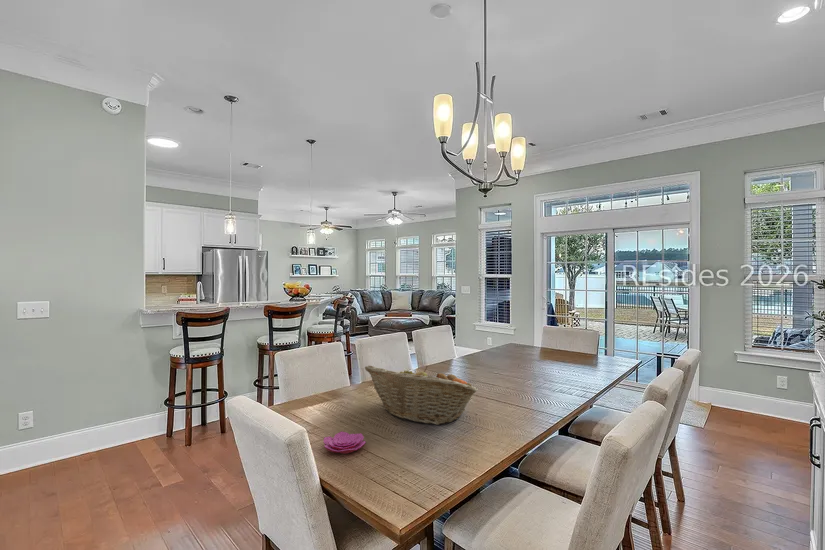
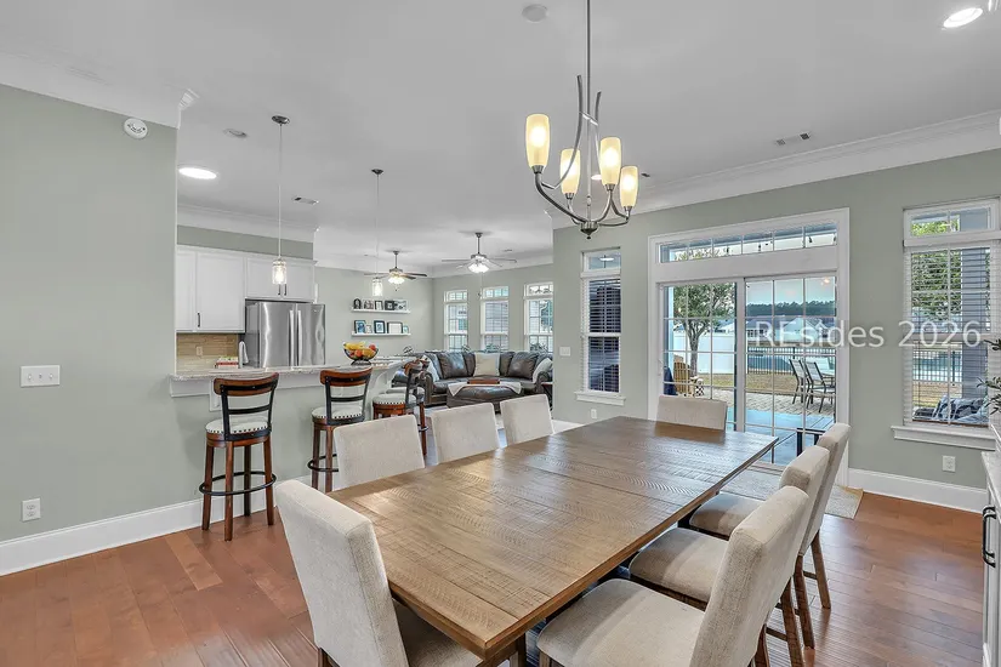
- fruit basket (419, 387)
- flower (344, 443)
